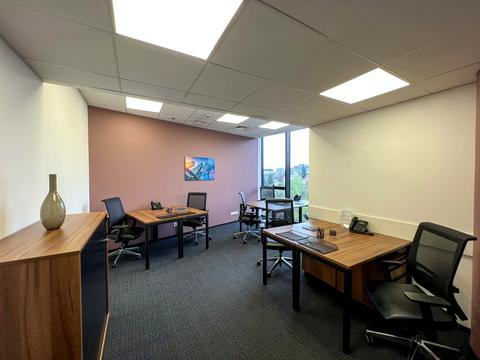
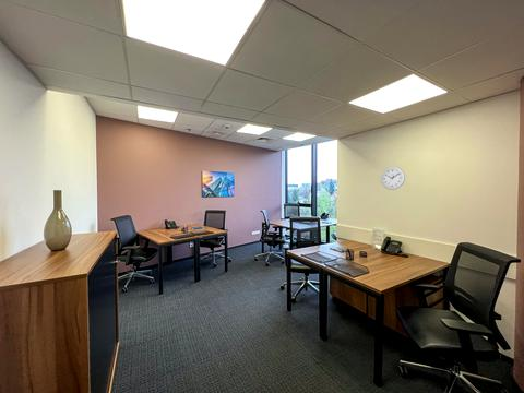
+ wall clock (392, 178)
